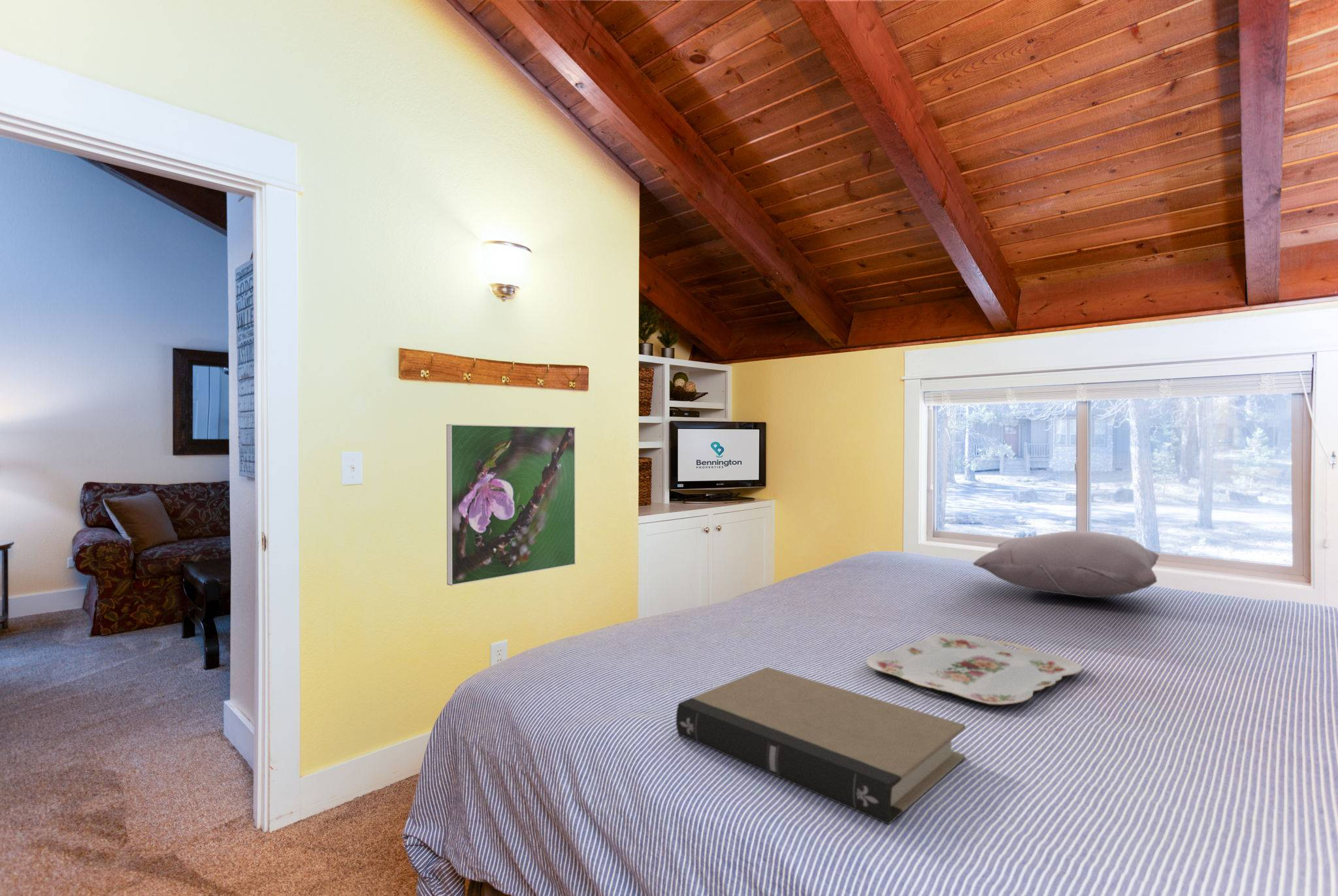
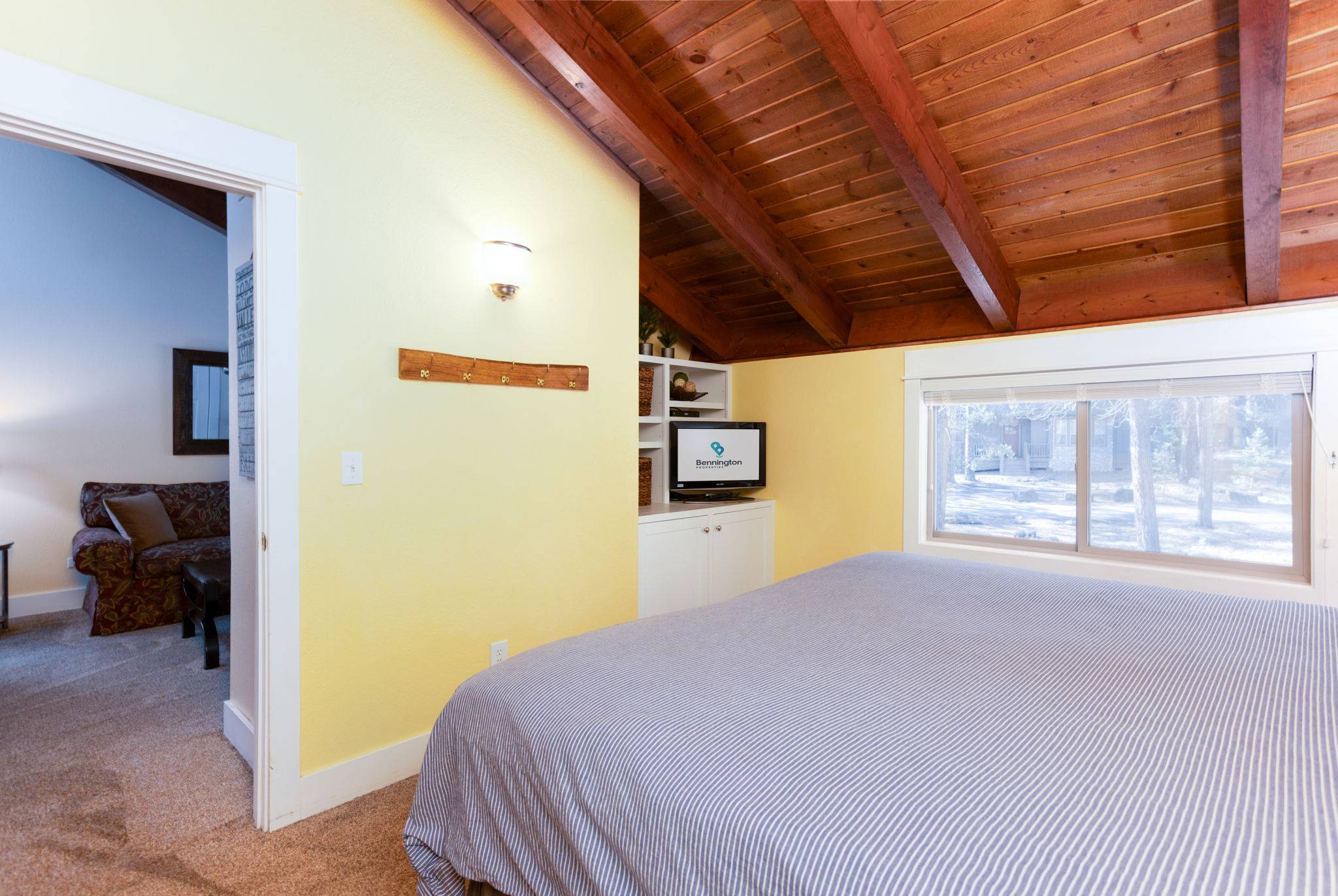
- pillow (1066, 562)
- serving tray (972, 665)
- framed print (515, 500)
- book (815, 729)
